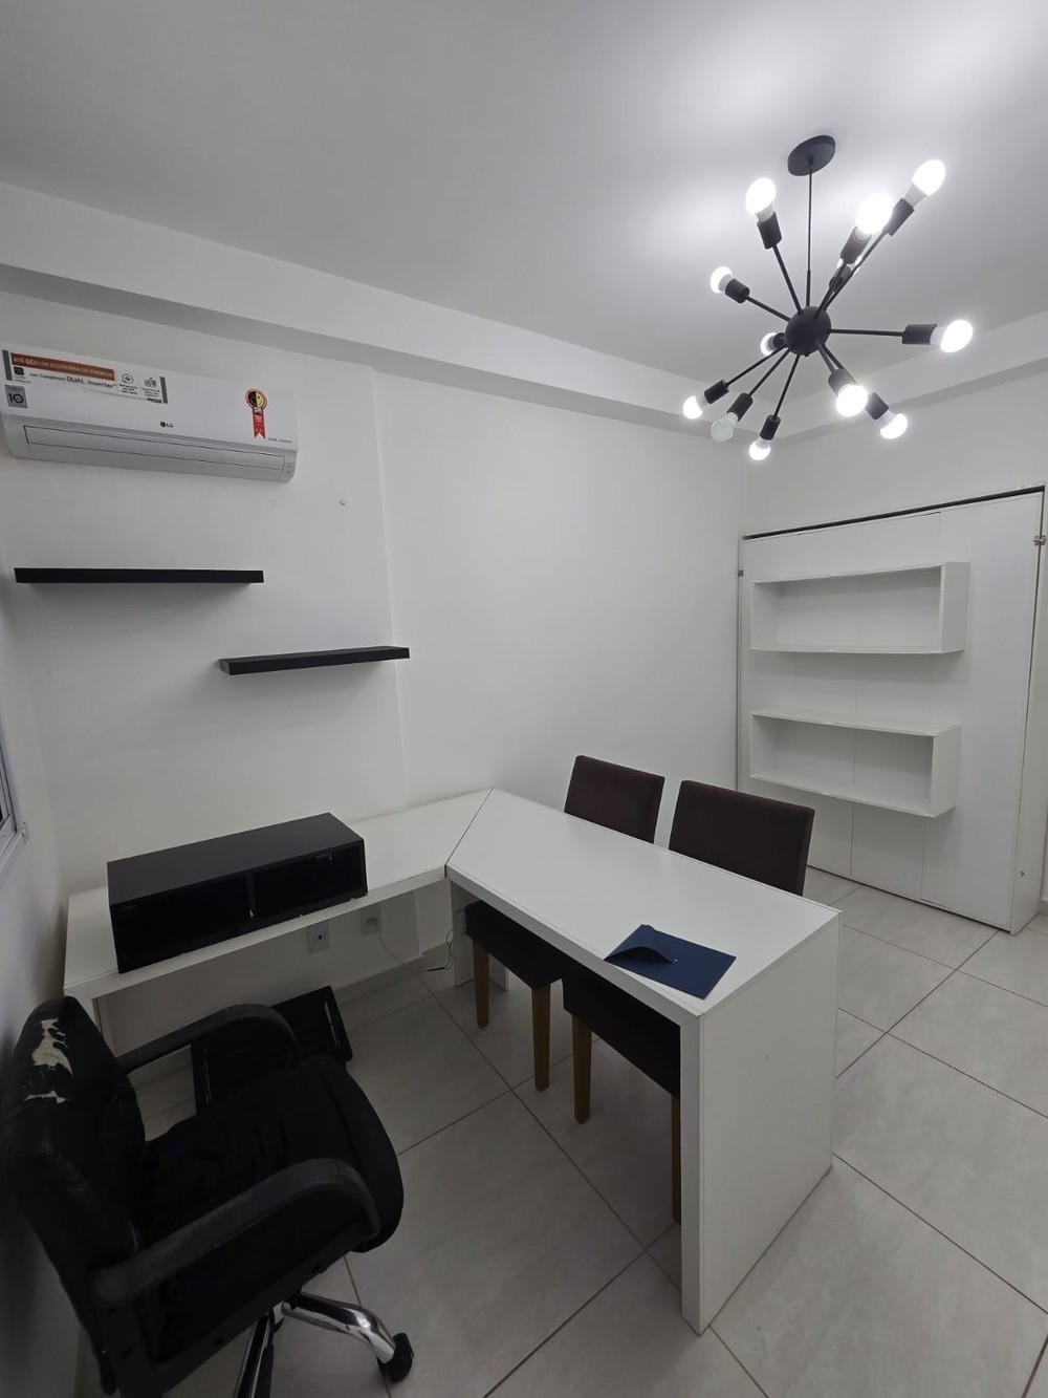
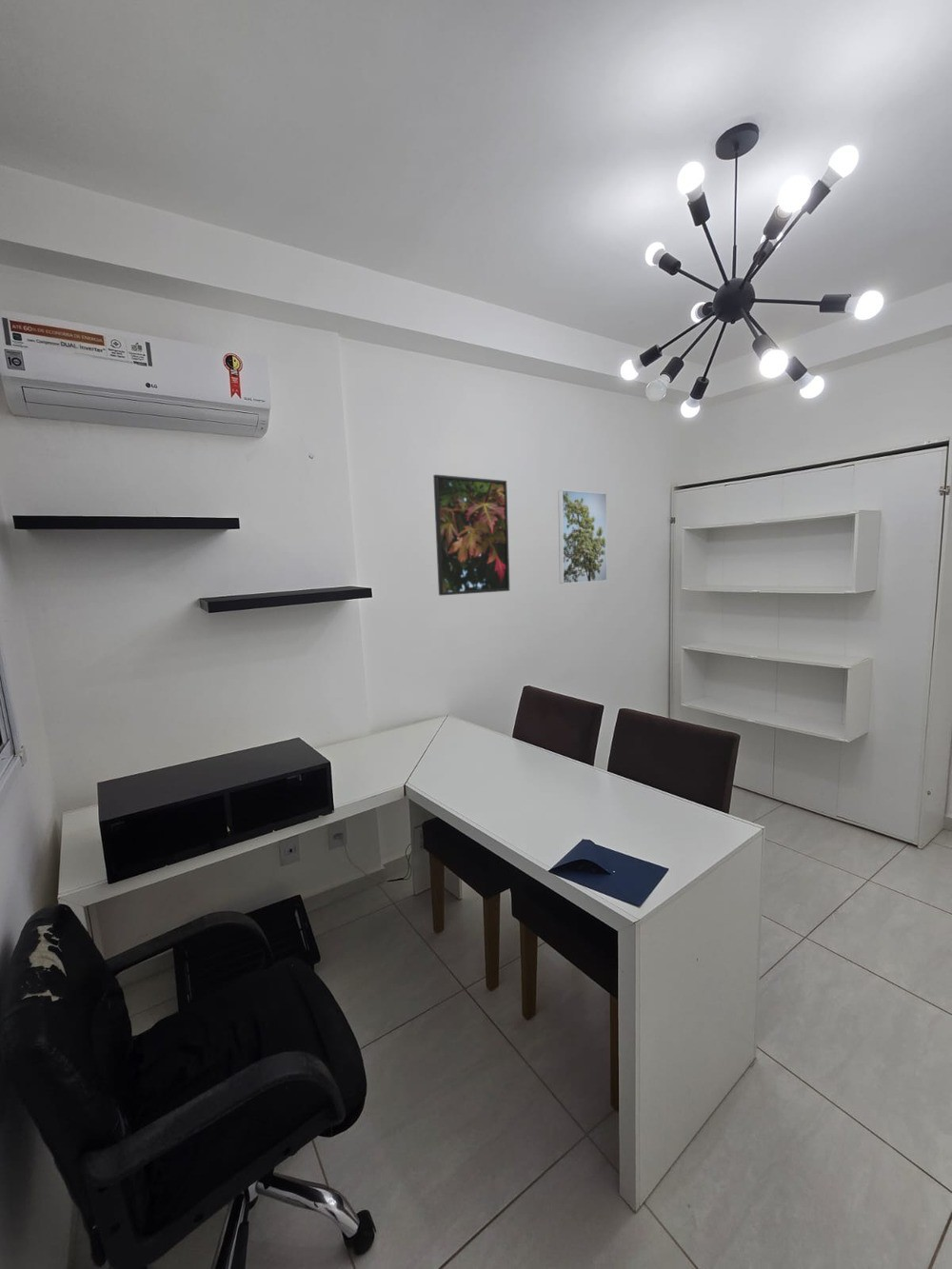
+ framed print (584, 537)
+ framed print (473, 536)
